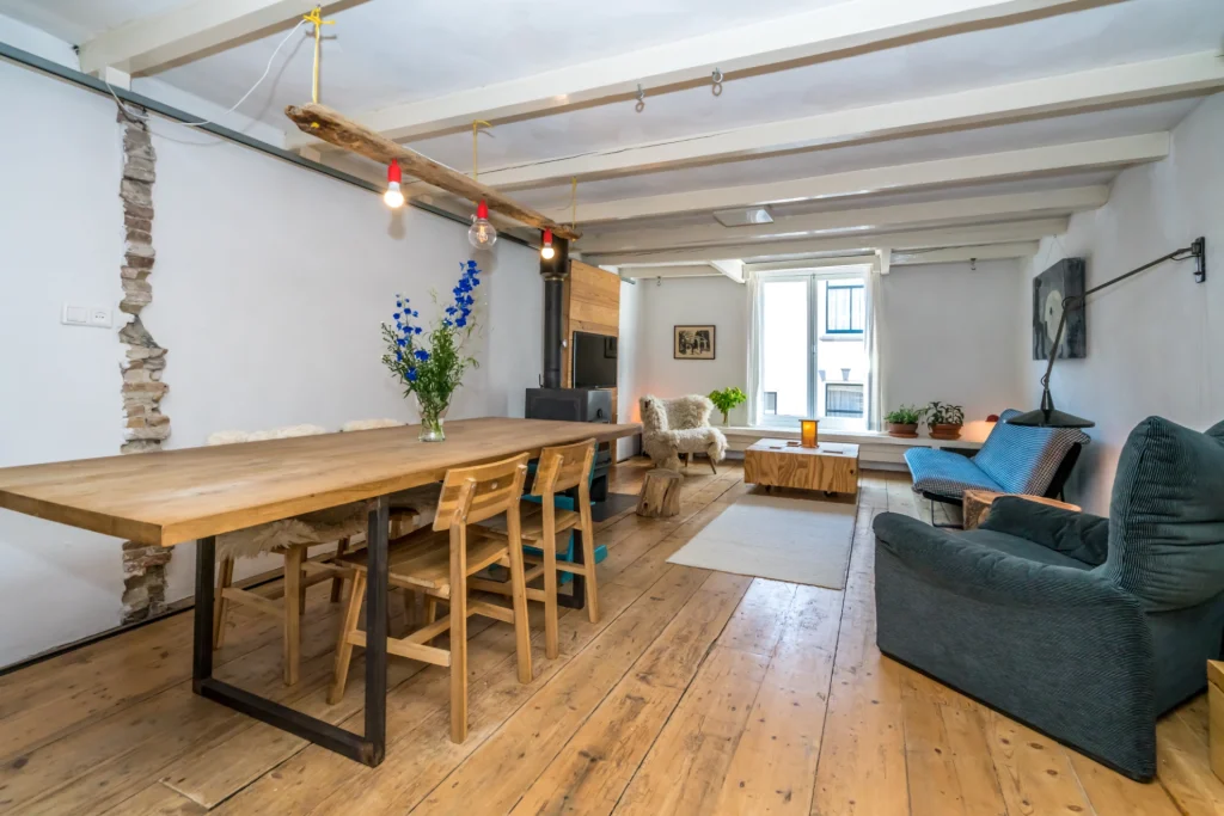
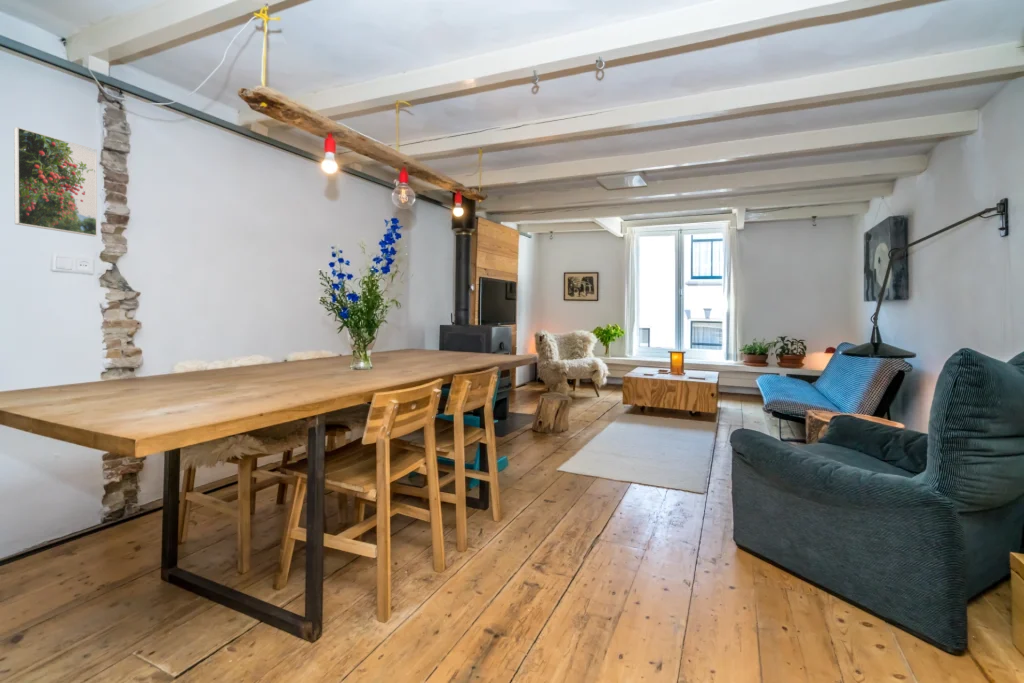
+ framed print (58, 185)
